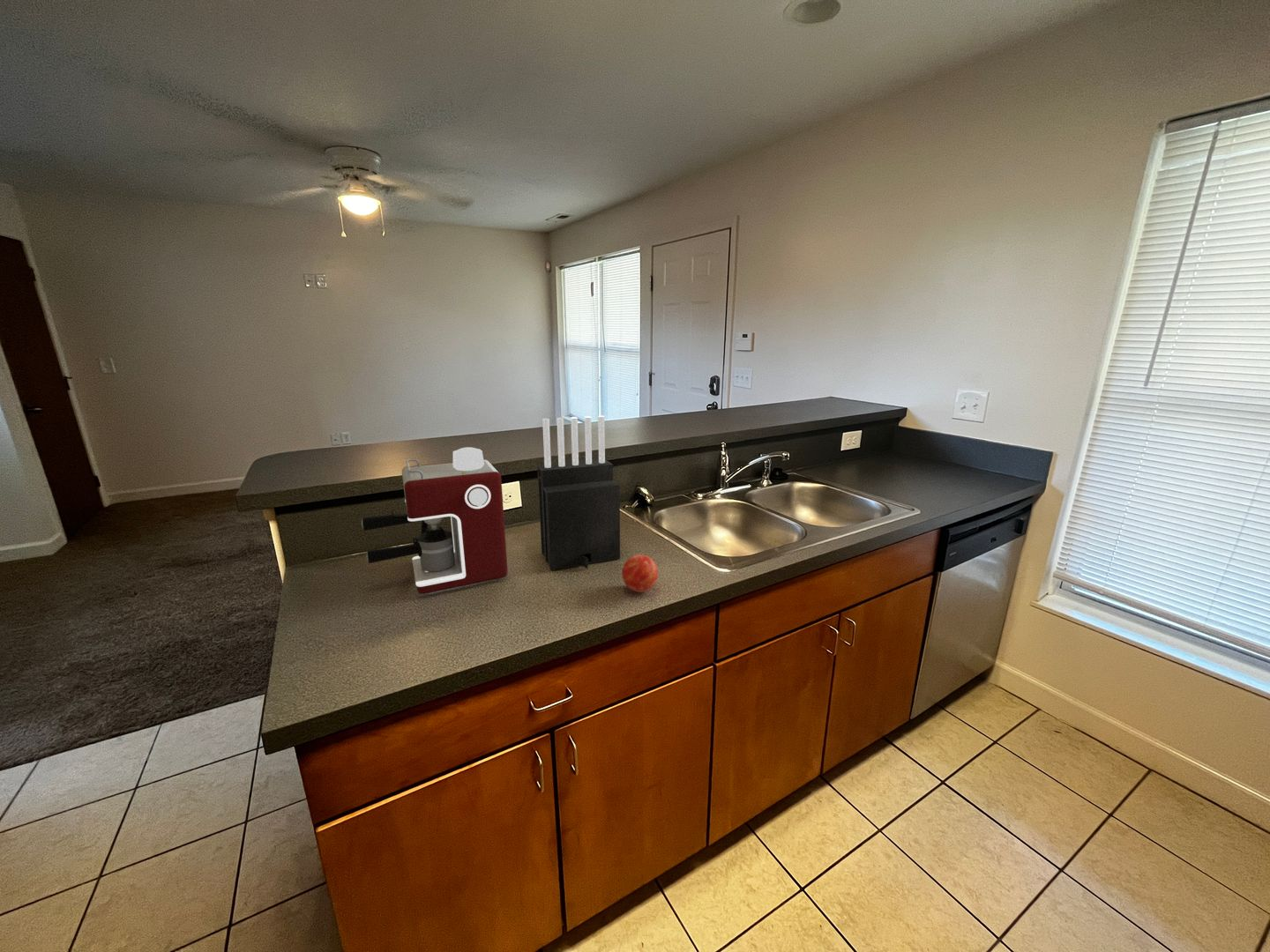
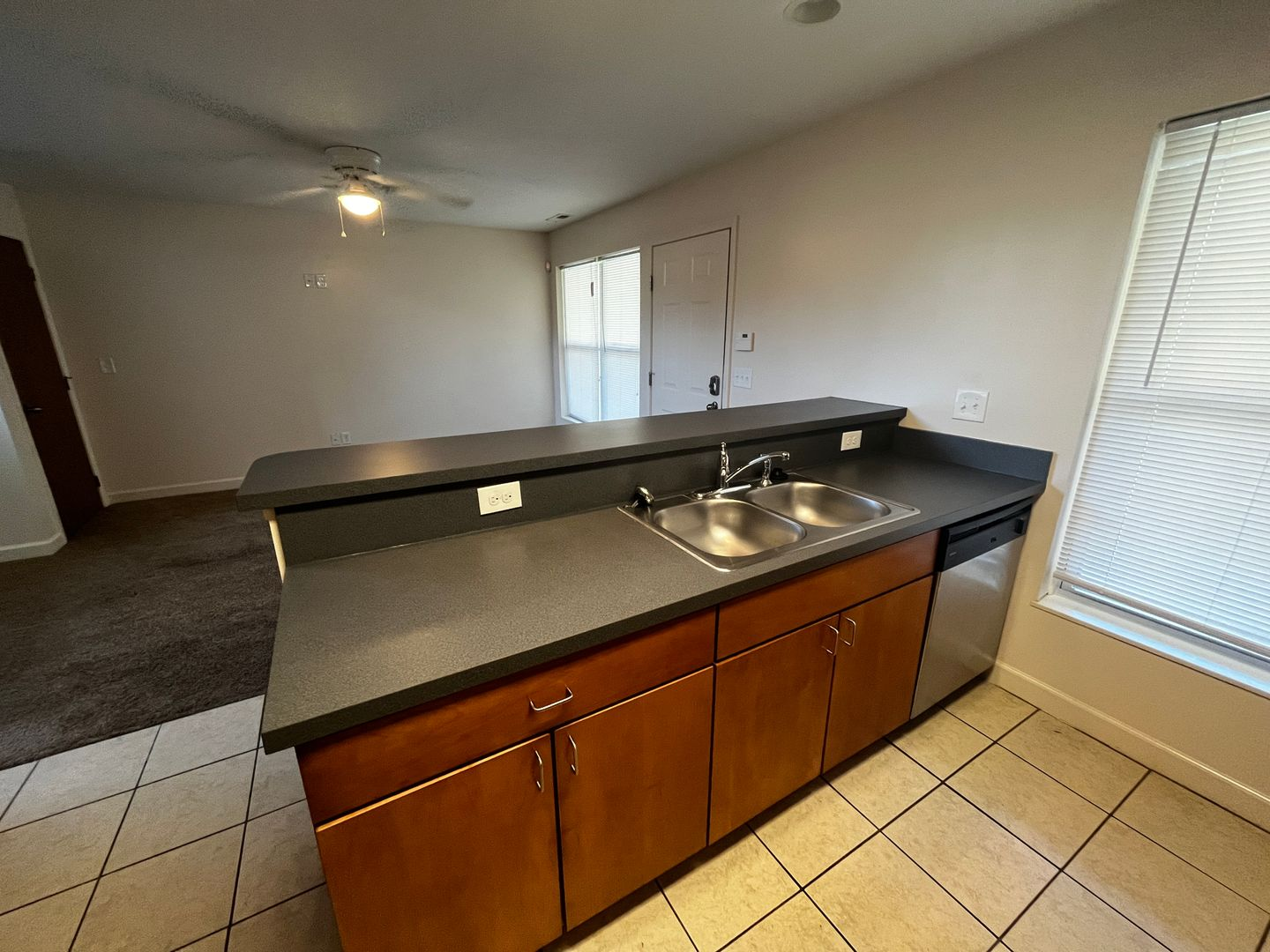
- apple (639, 573)
- coffee maker (433, 517)
- knife block (579, 491)
